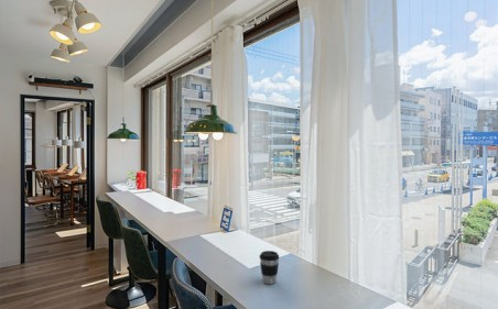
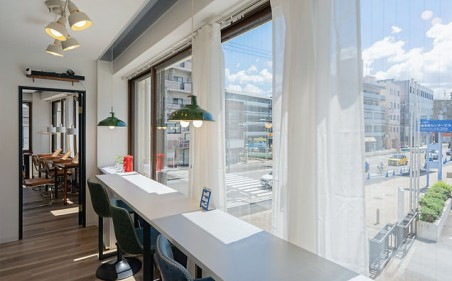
- coffee cup (269, 267)
